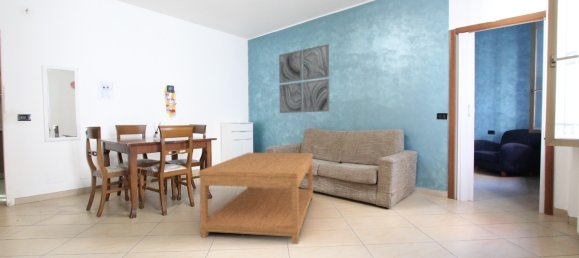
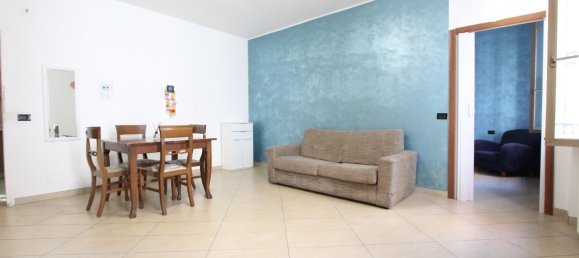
- wall art (301, 80)
- coffee table (267, 186)
